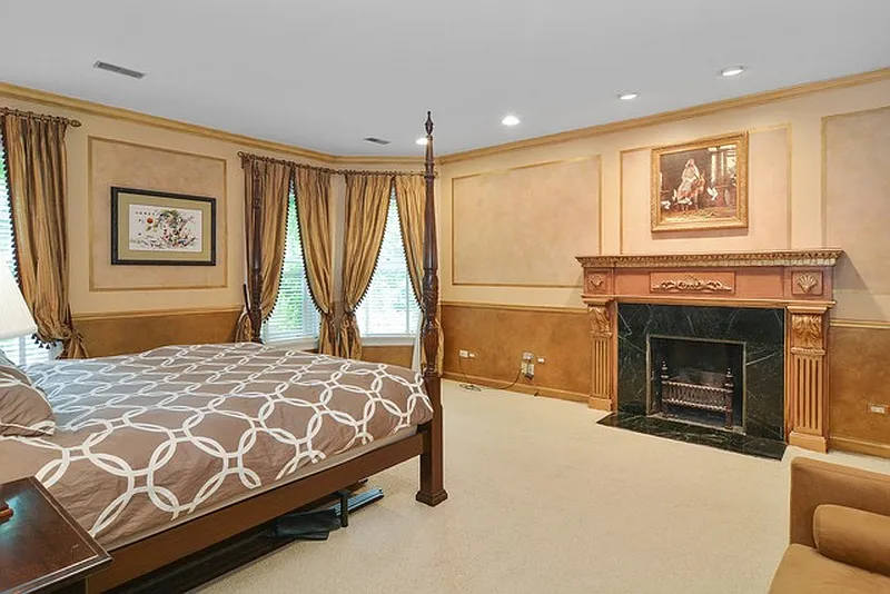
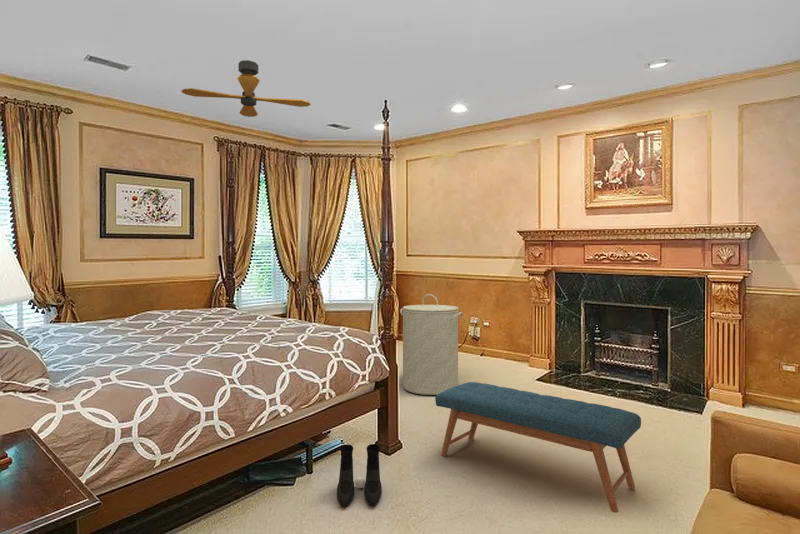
+ ceiling fan (248, 84)
+ bench (530, 434)
+ laundry hamper (430, 340)
+ boots (359, 477)
